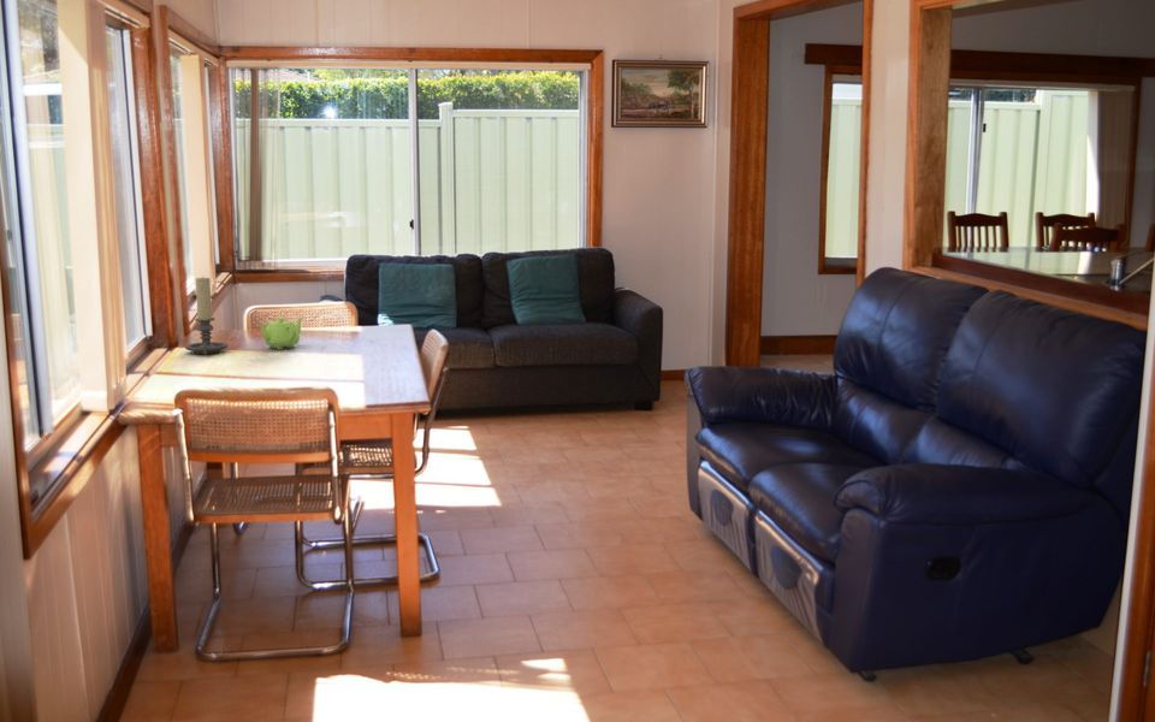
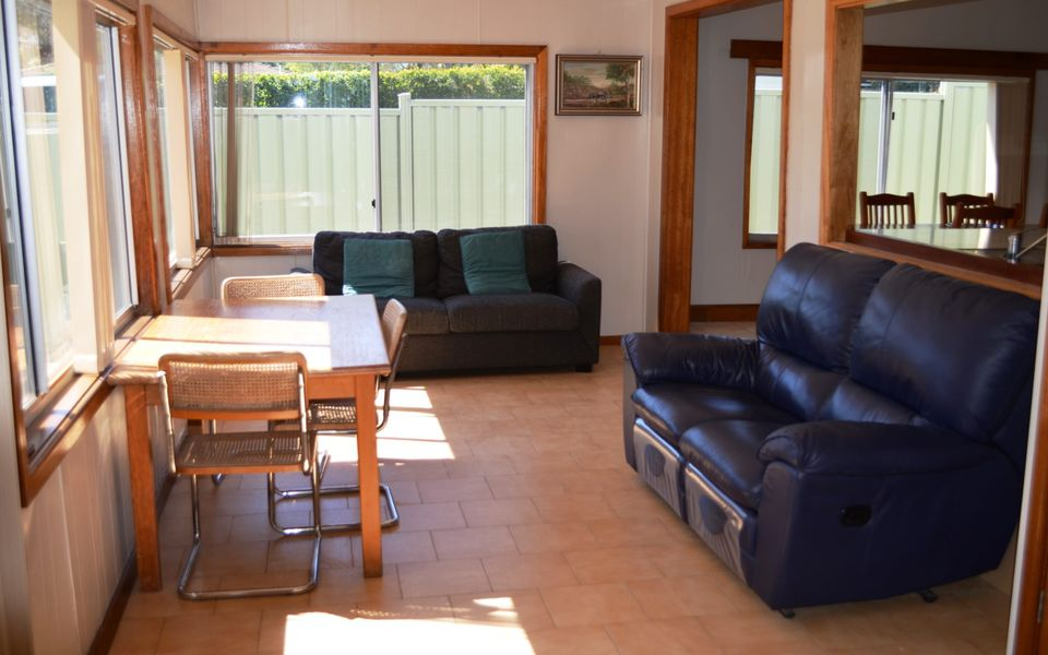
- candle holder (203, 314)
- teapot (280, 332)
